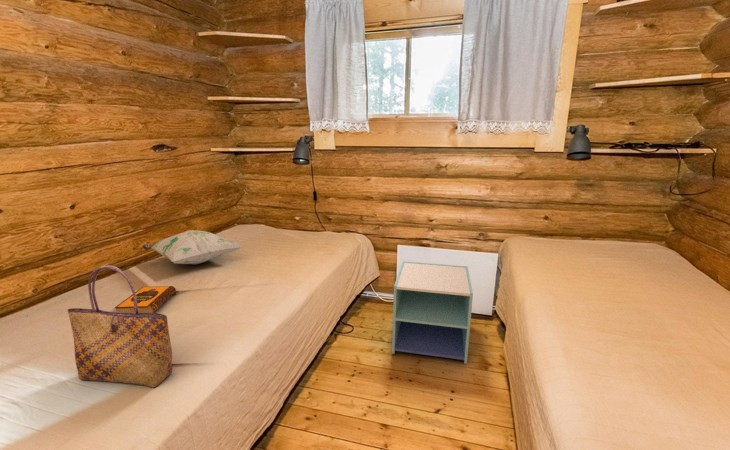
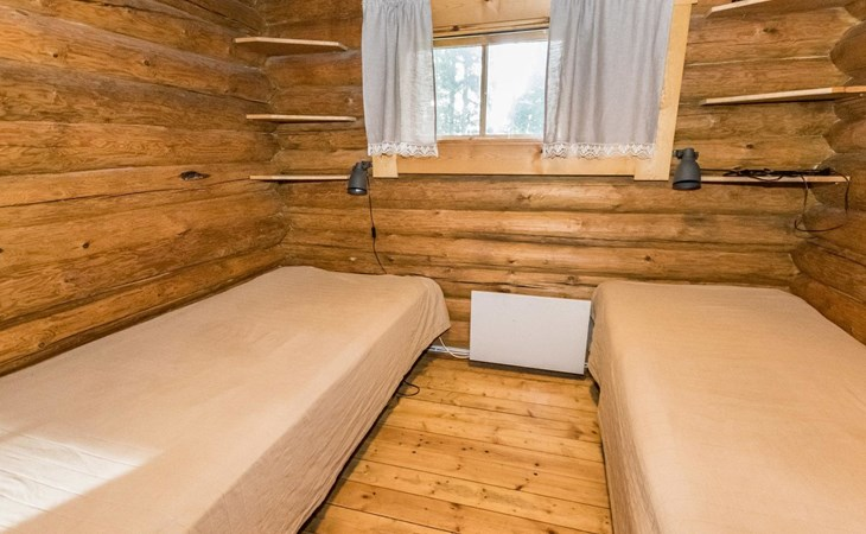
- nightstand (431, 307)
- hardback book (148, 300)
- tote bag (117, 323)
- decorative pillow (191, 246)
